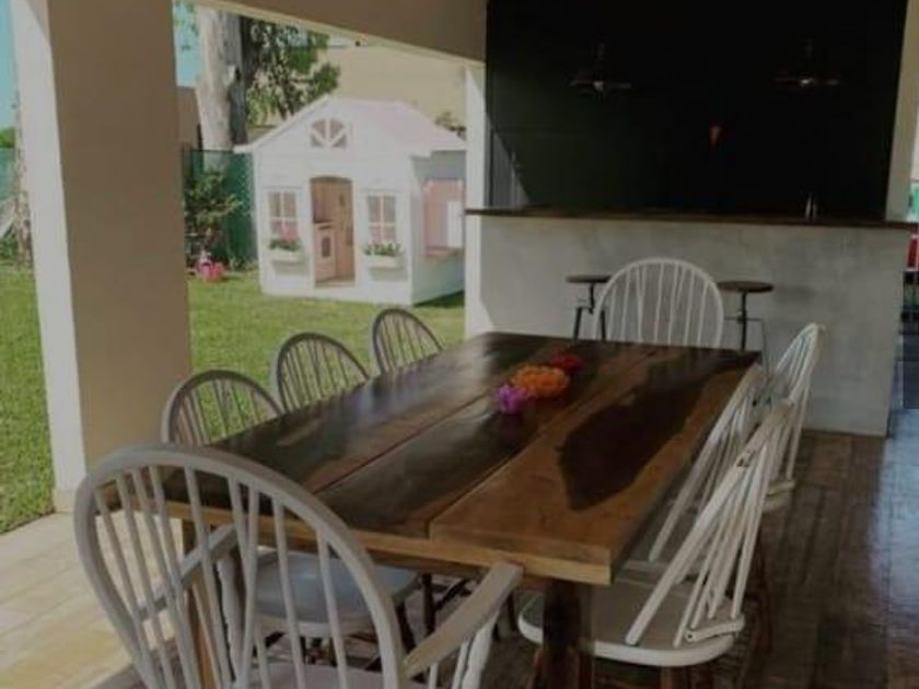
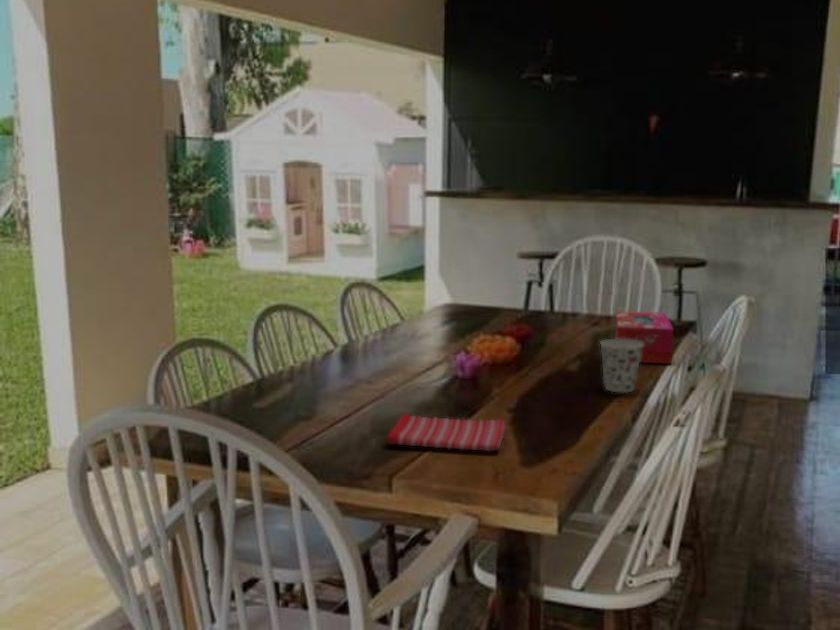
+ dish towel (447, 431)
+ cup (620, 366)
+ tissue box (642, 336)
